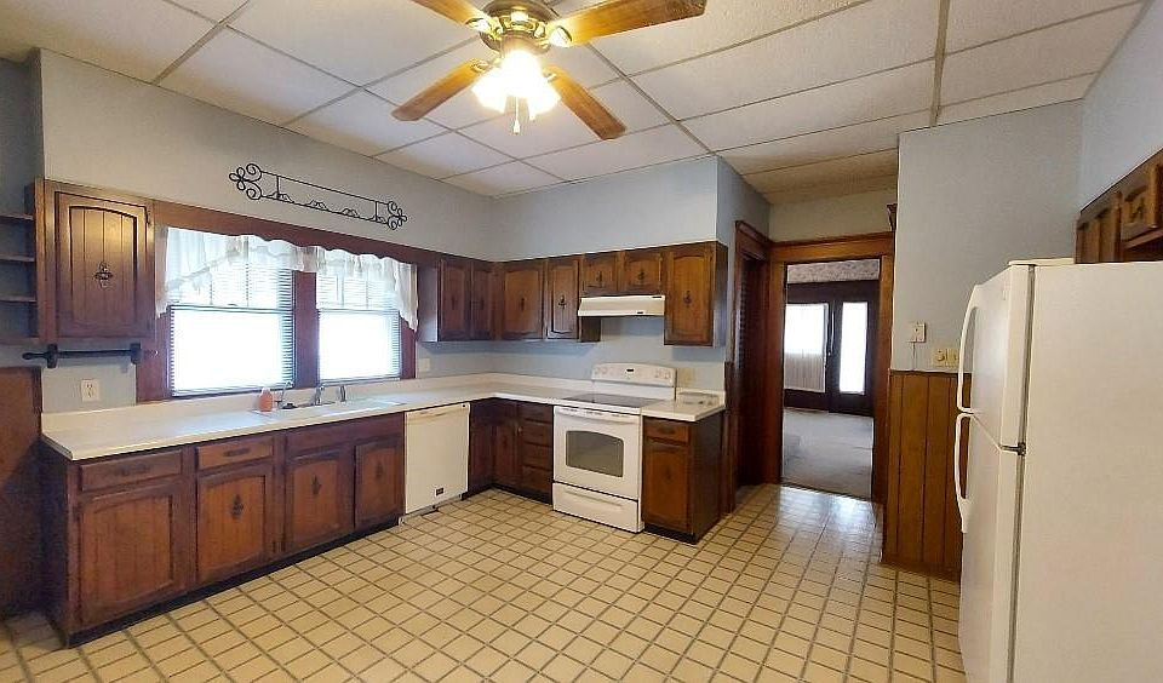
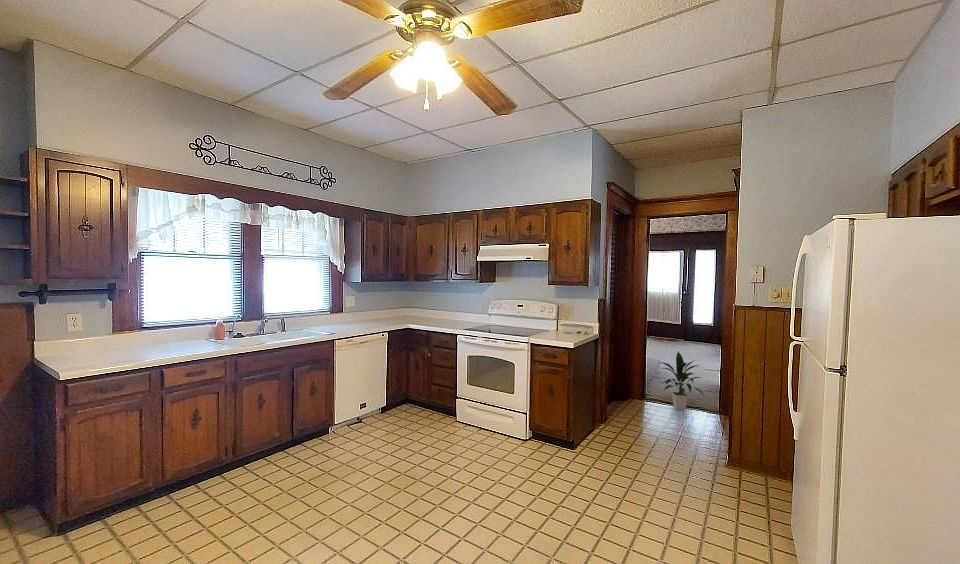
+ indoor plant (682, 381)
